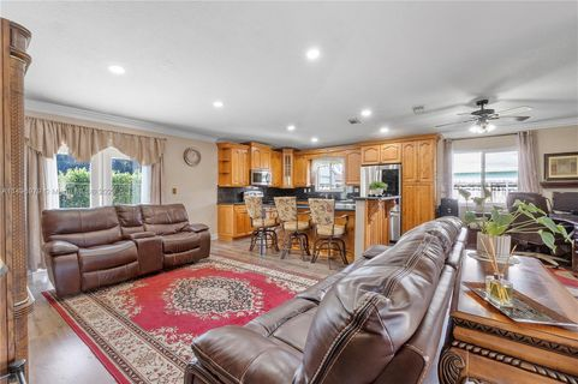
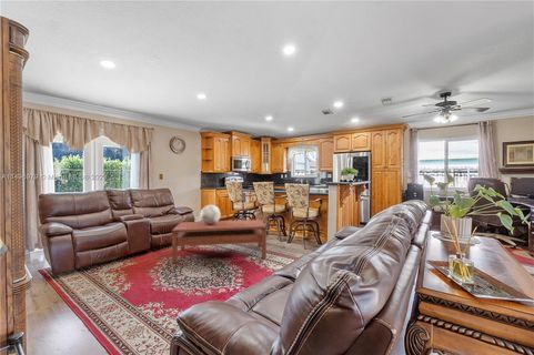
+ decorative globe (210, 214)
+ coffee table (221, 239)
